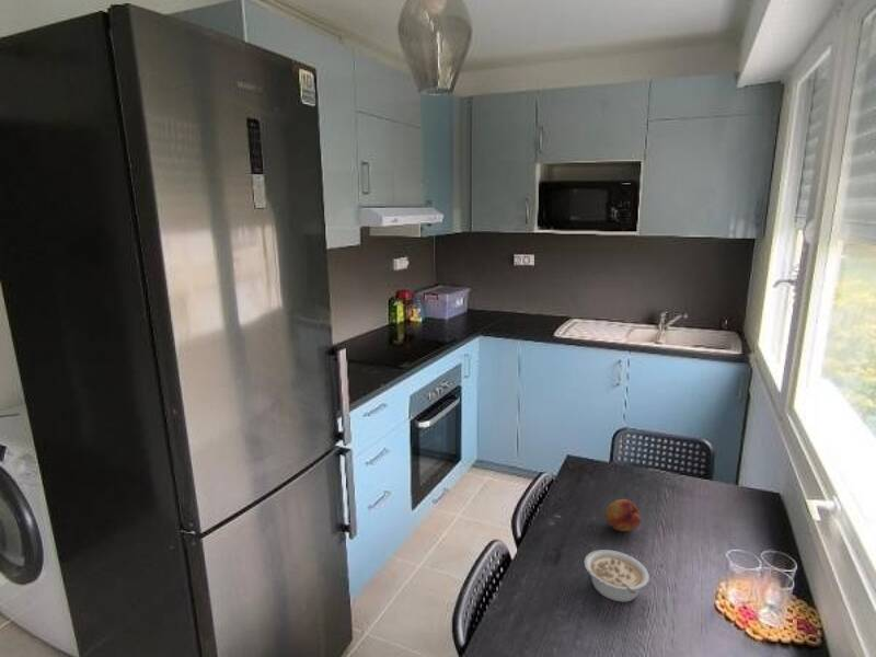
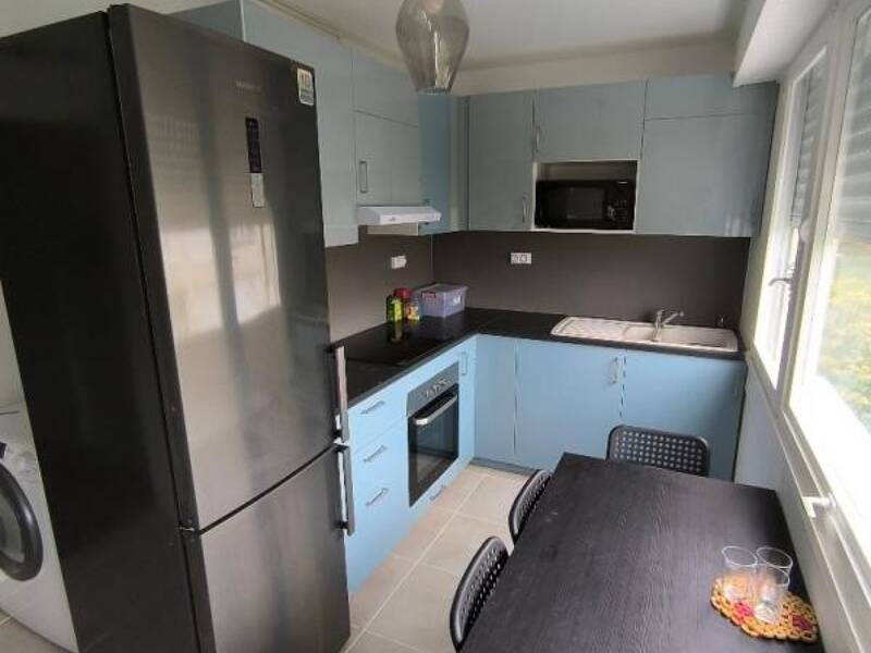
- fruit (622, 515)
- legume (618, 577)
